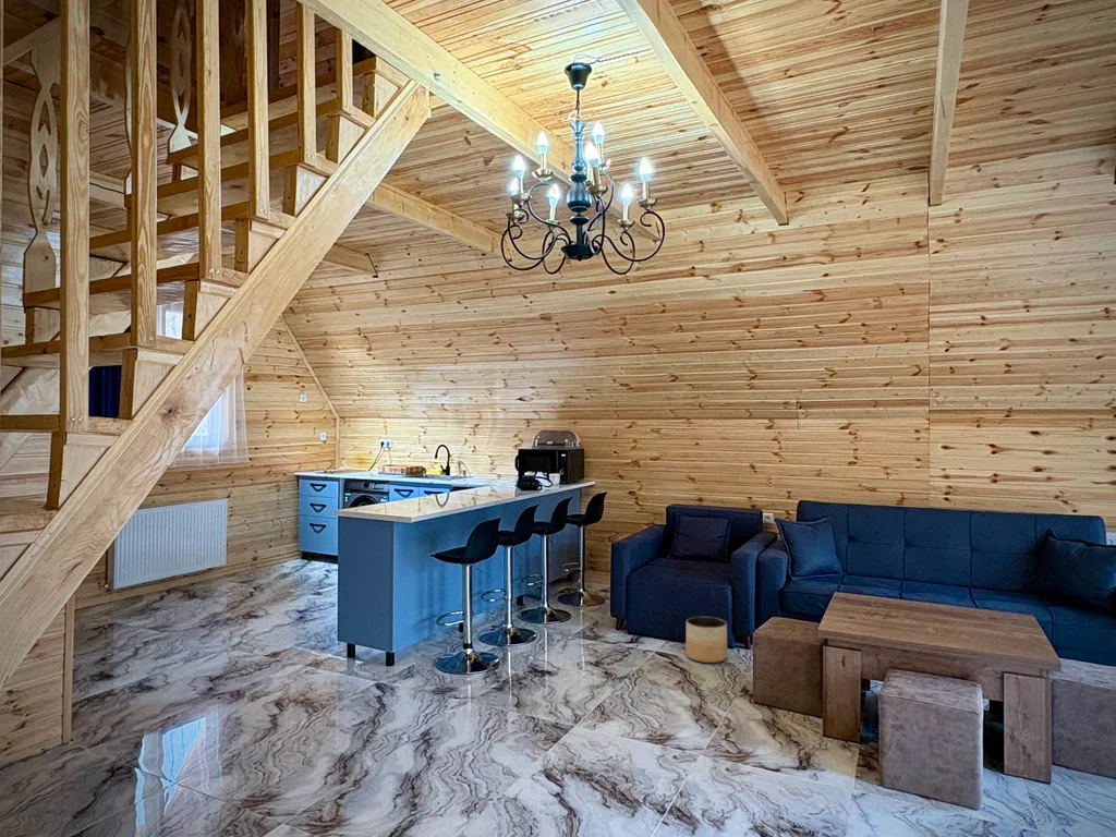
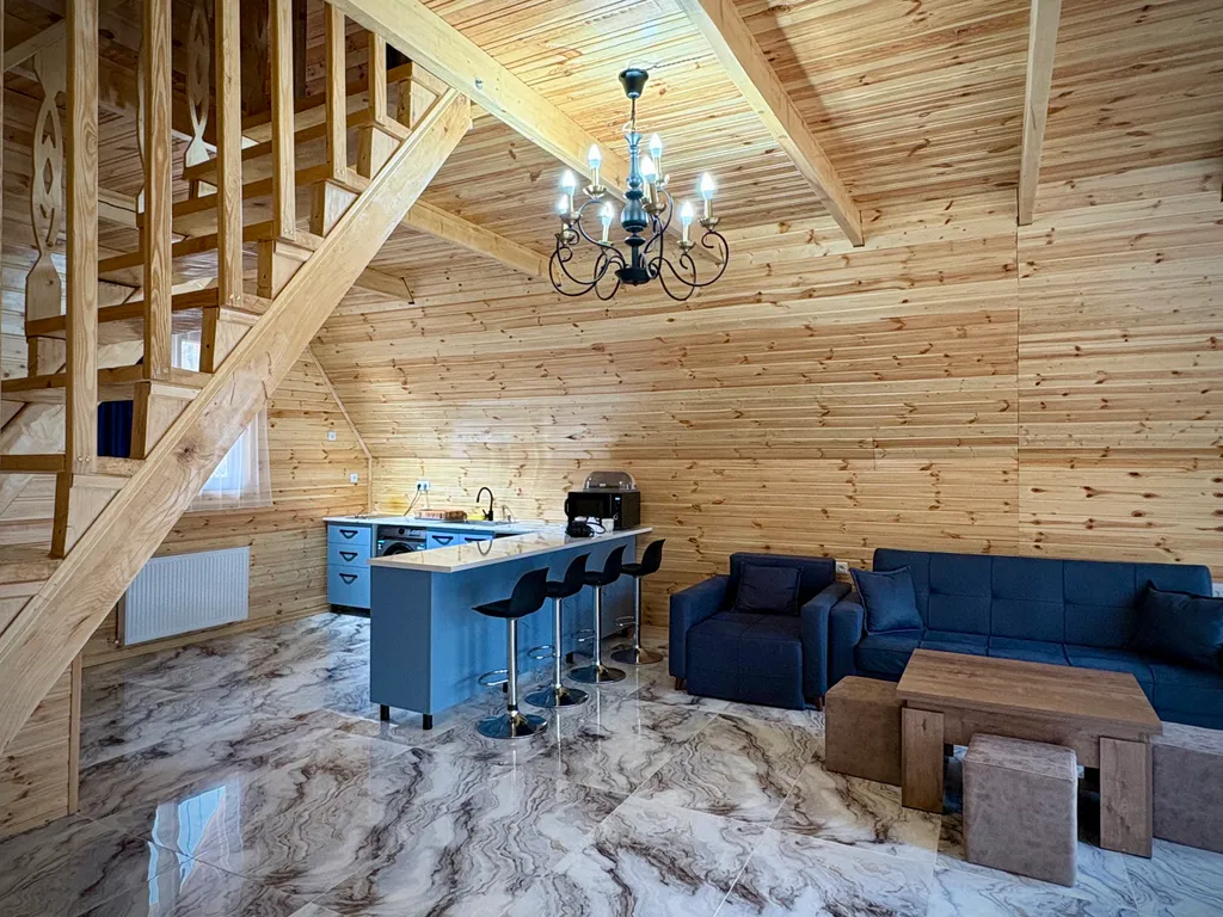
- planter (706, 639)
